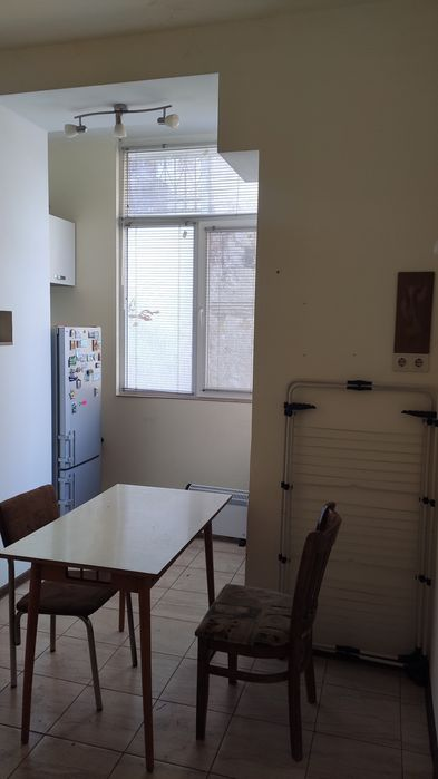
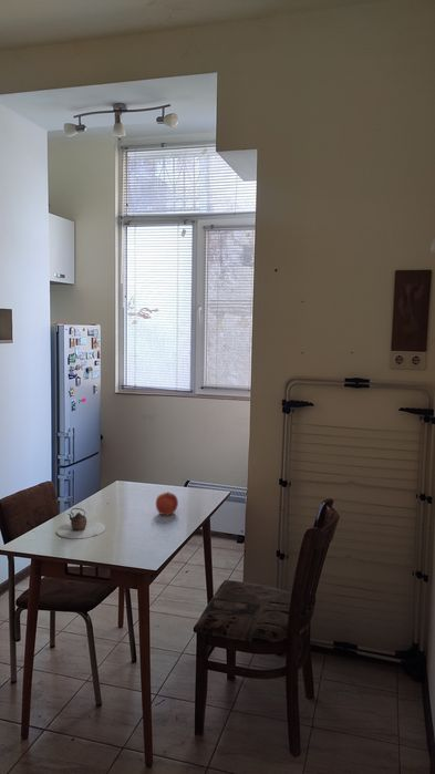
+ apple (166, 502)
+ teapot (81, 518)
